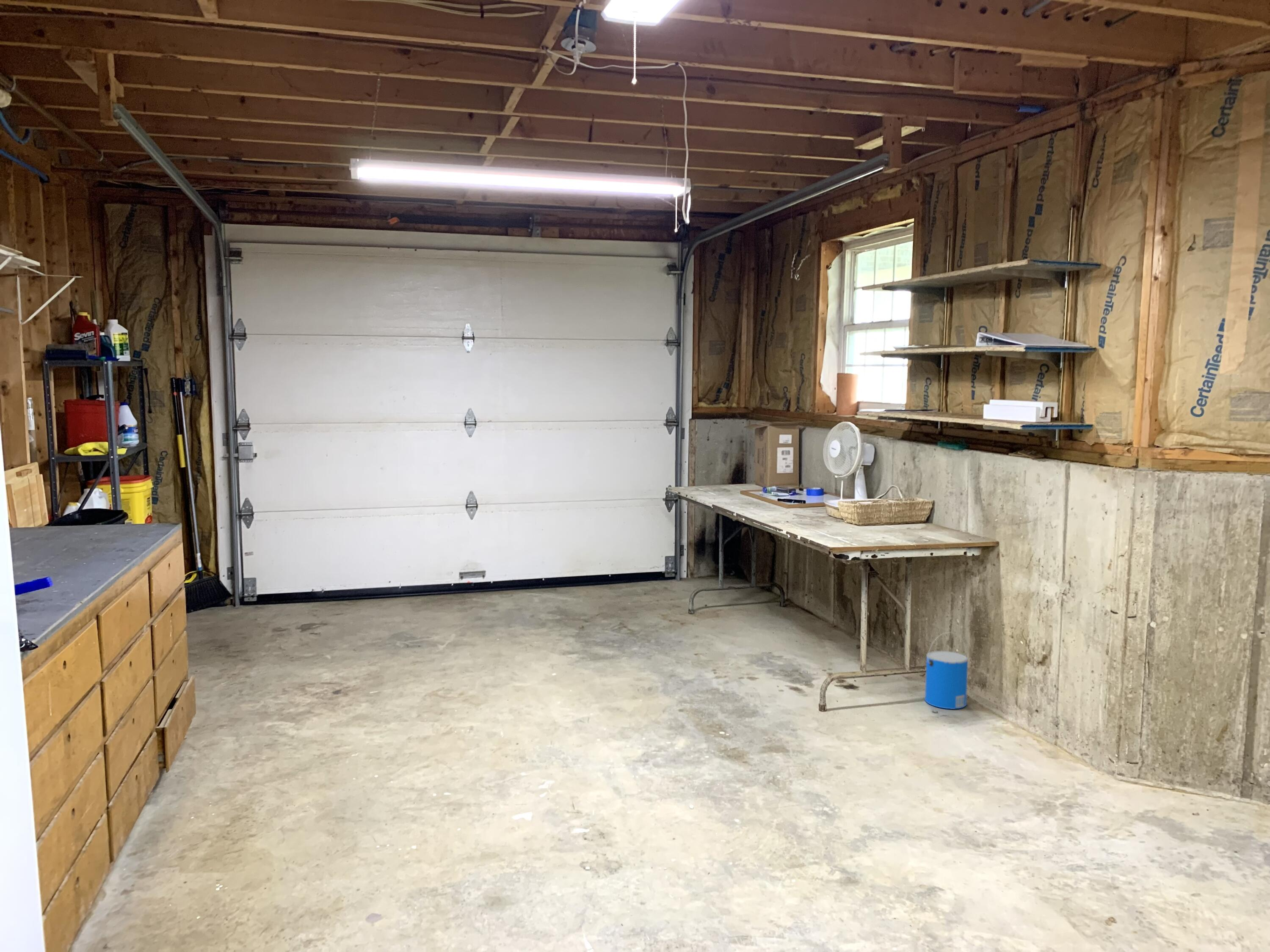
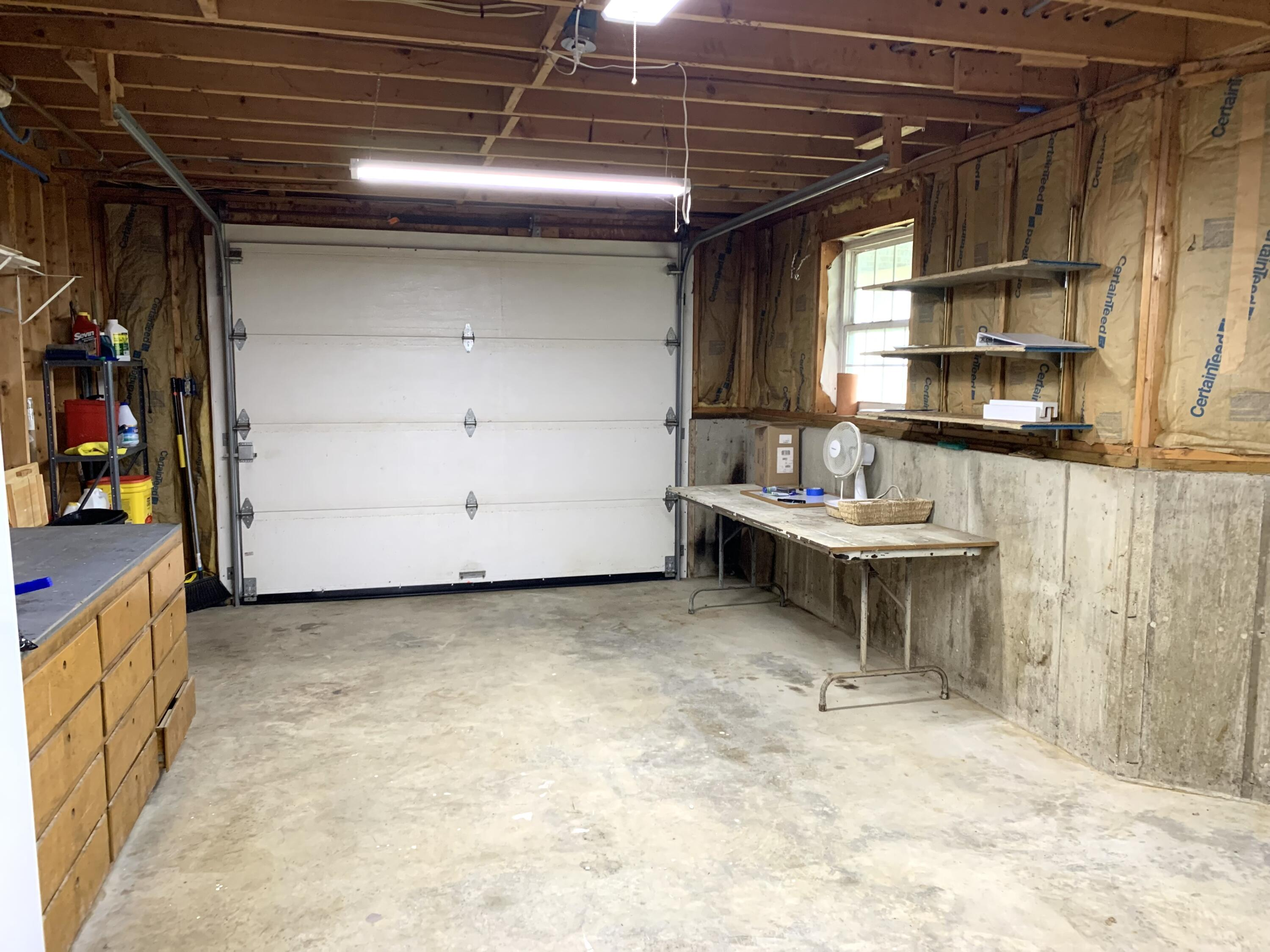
- bucket (947, 667)
